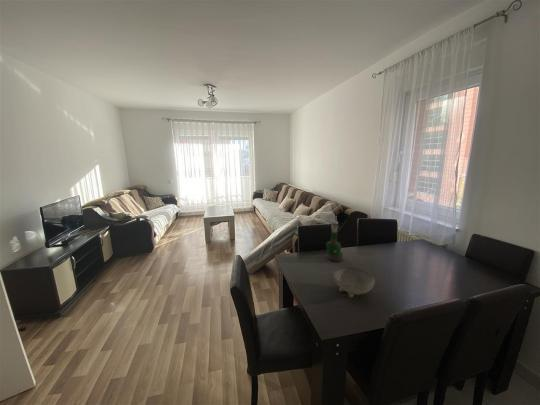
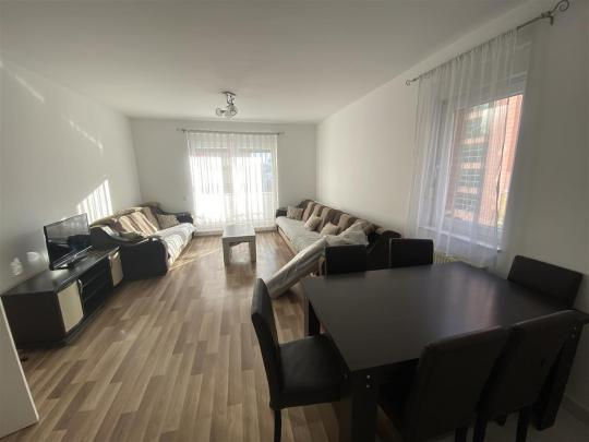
- bowl (352, 284)
- grog bottle (335, 241)
